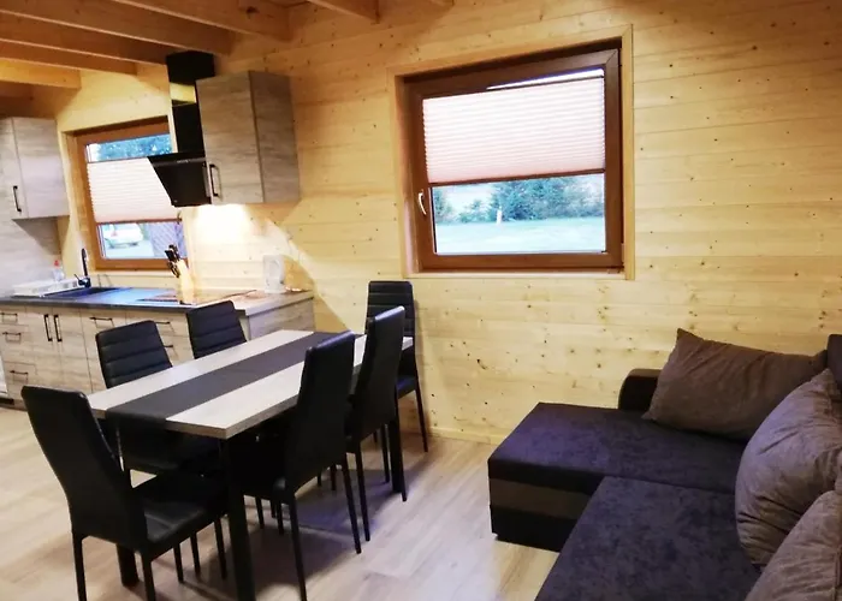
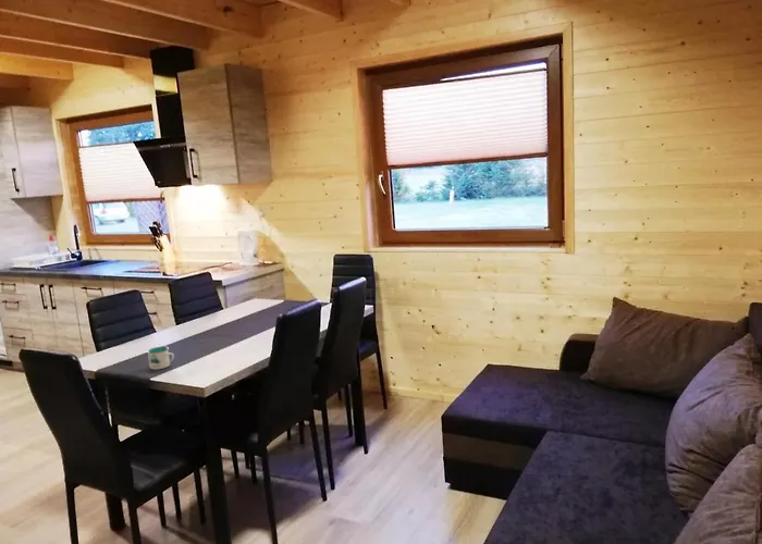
+ mug (161, 358)
